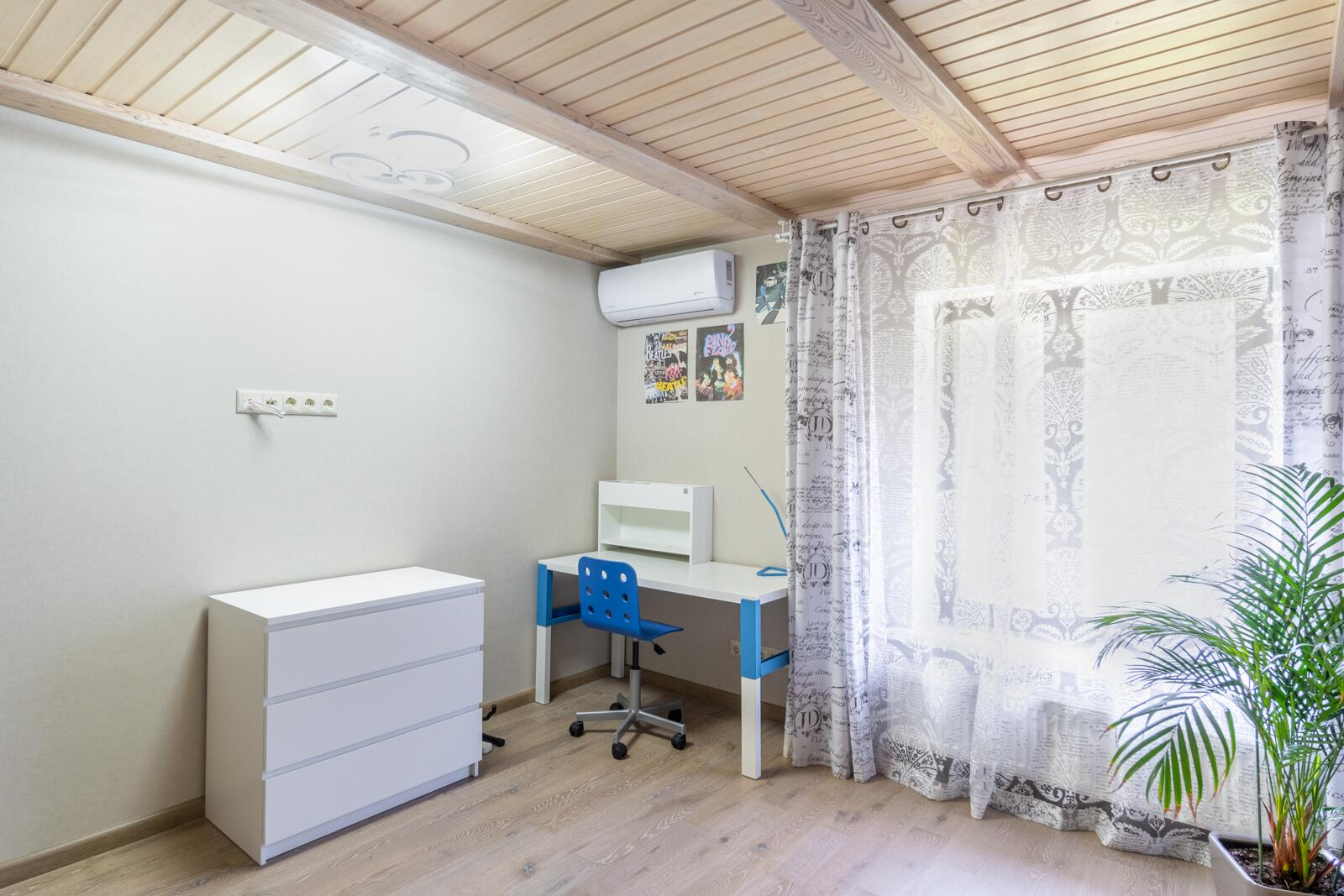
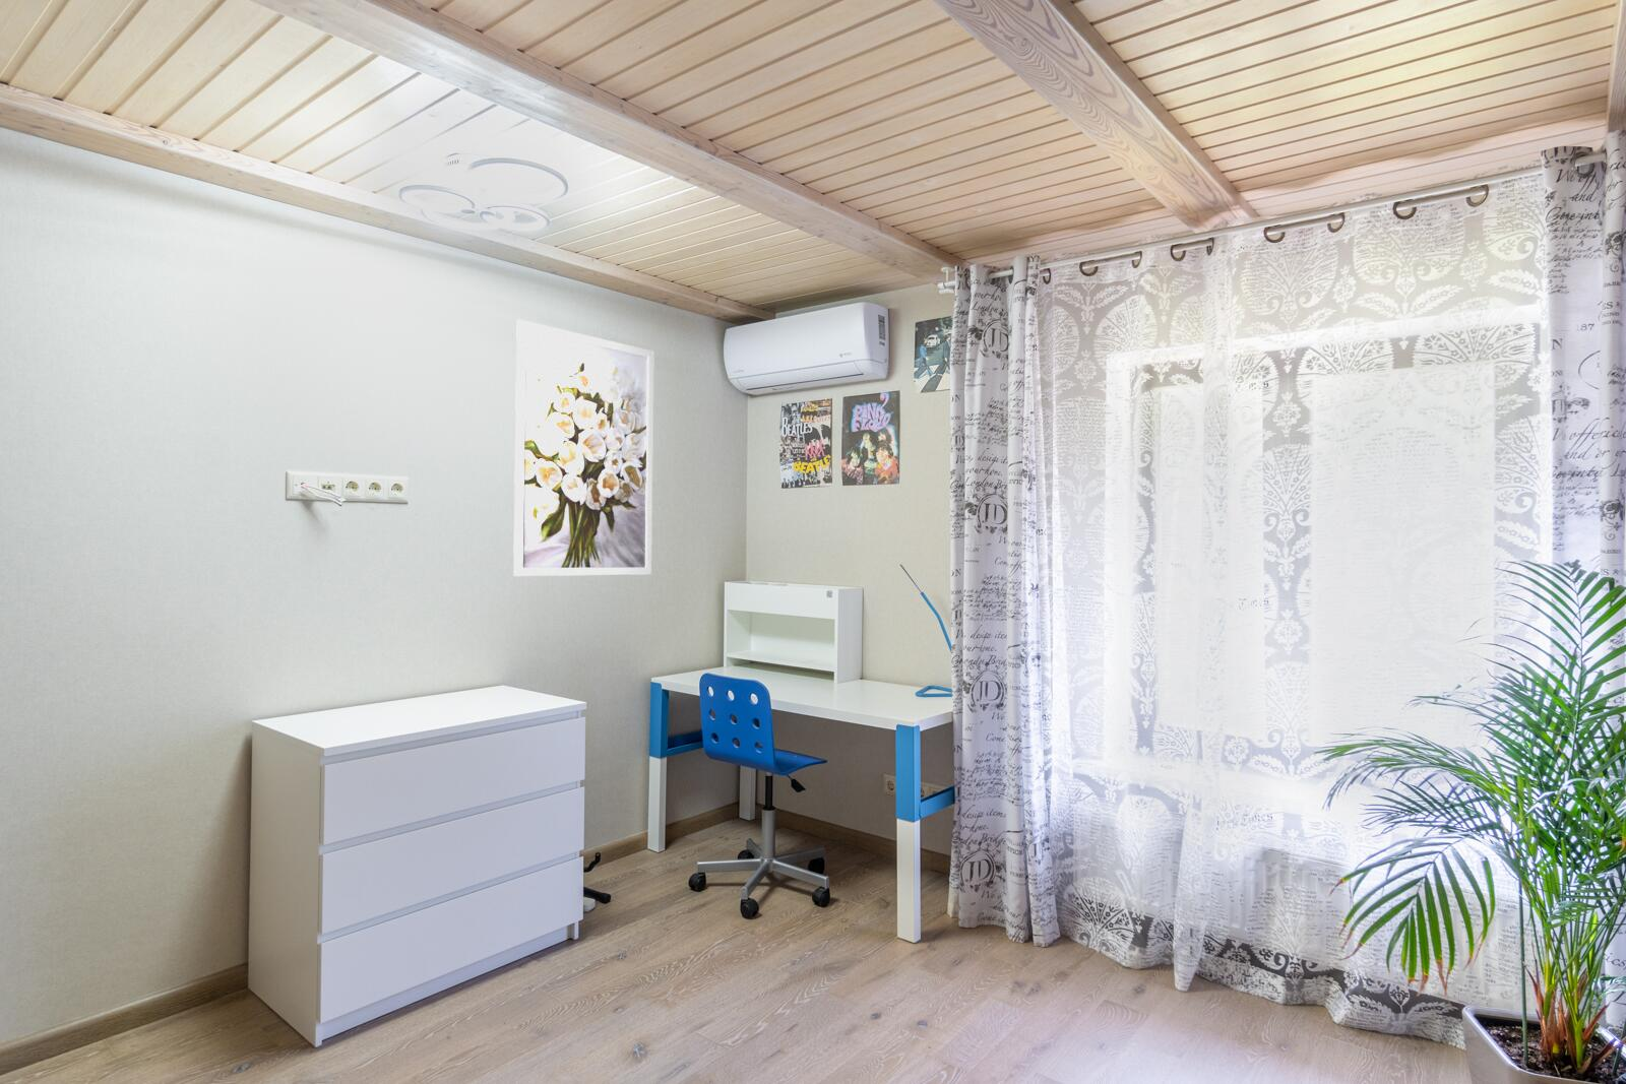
+ wall art (588, 455)
